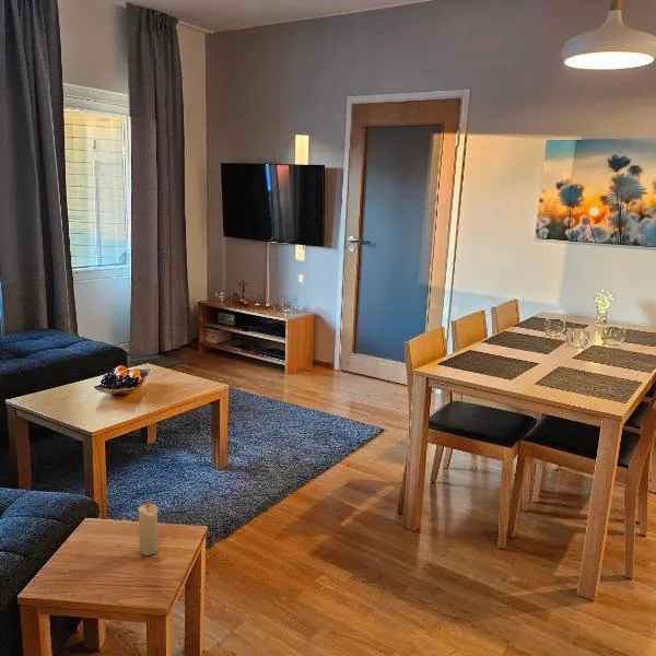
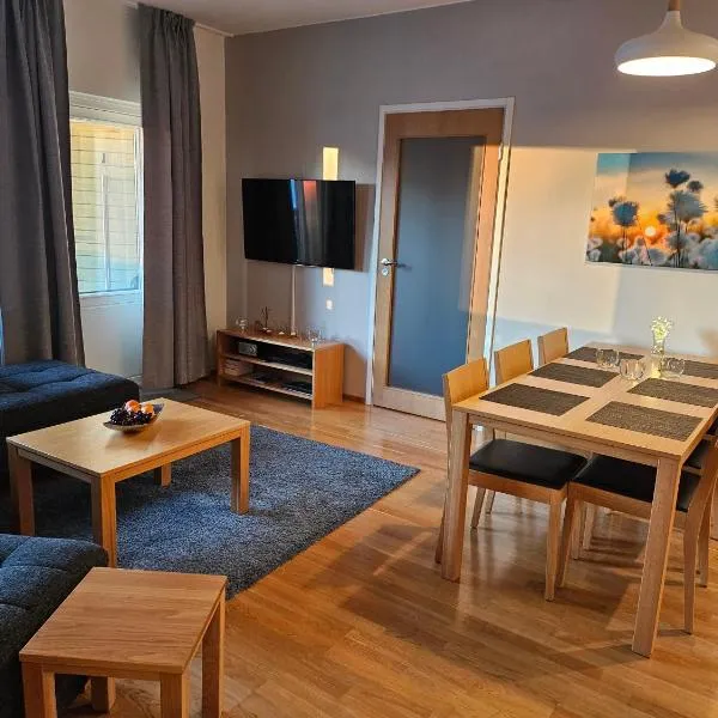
- candle (148, 524)
